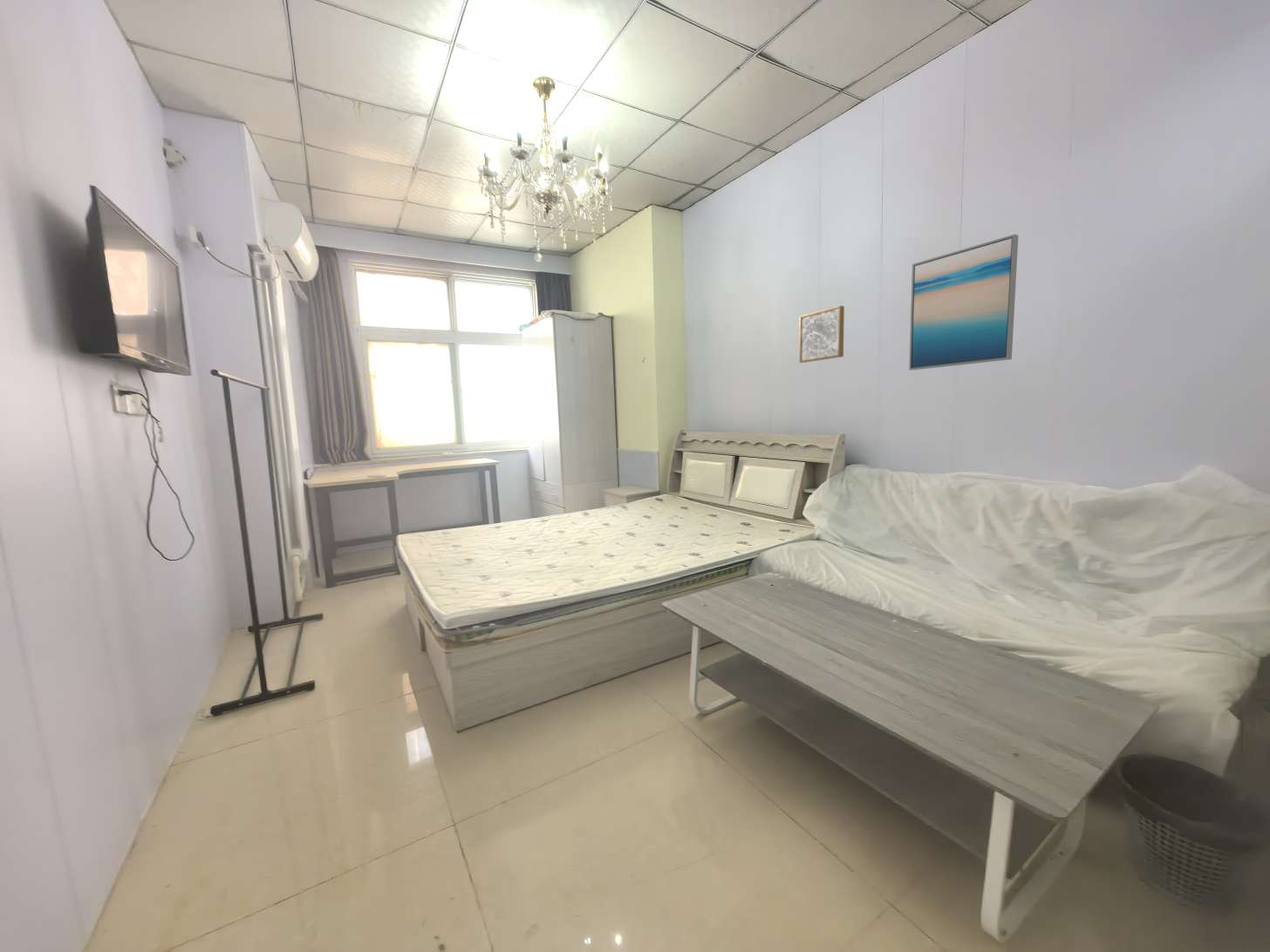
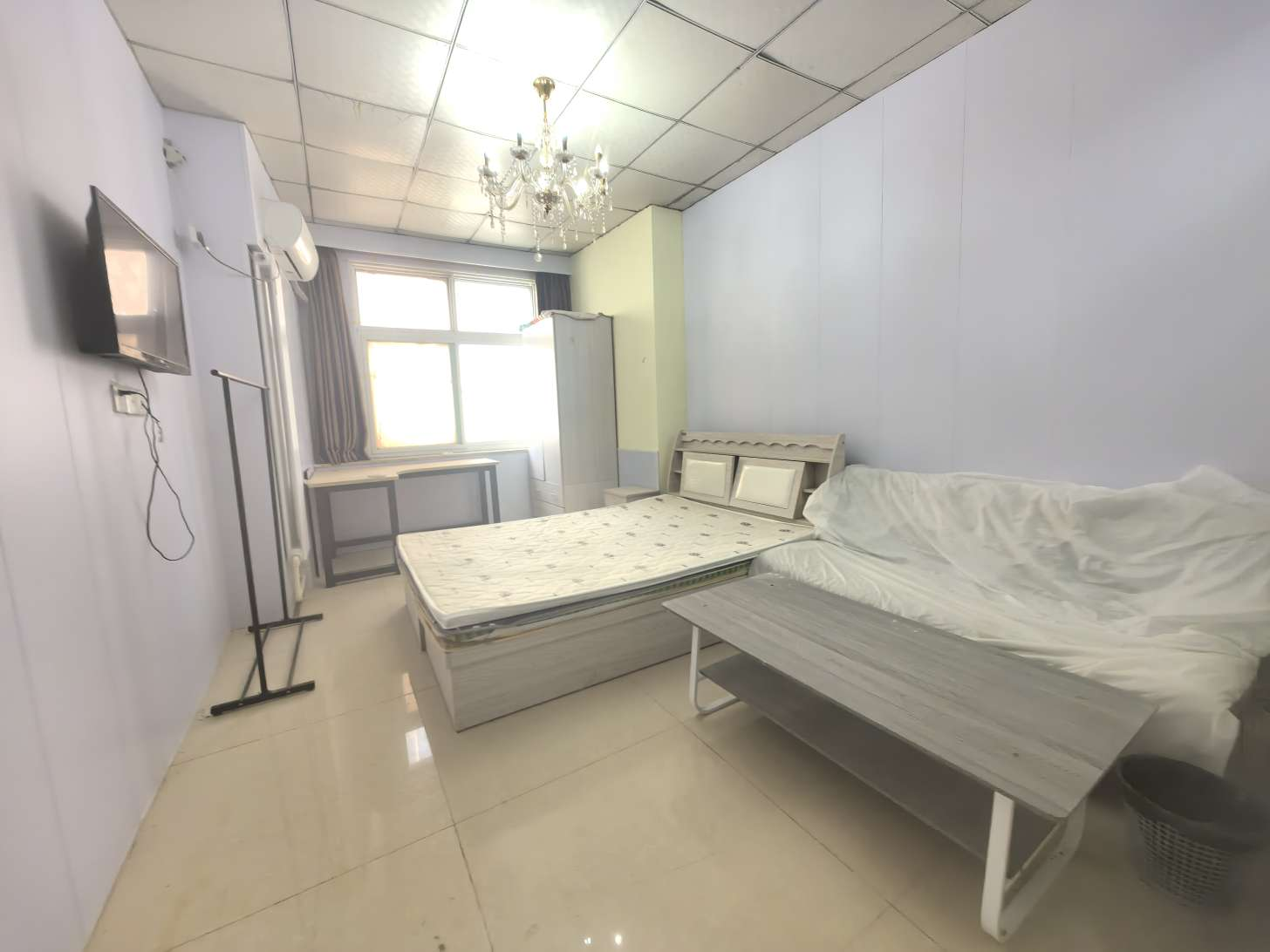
- wall art (959, 309)
- wall art (820, 336)
